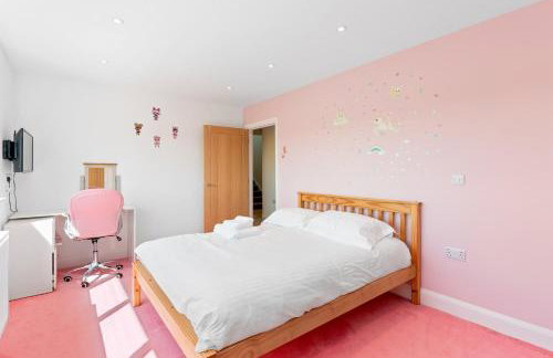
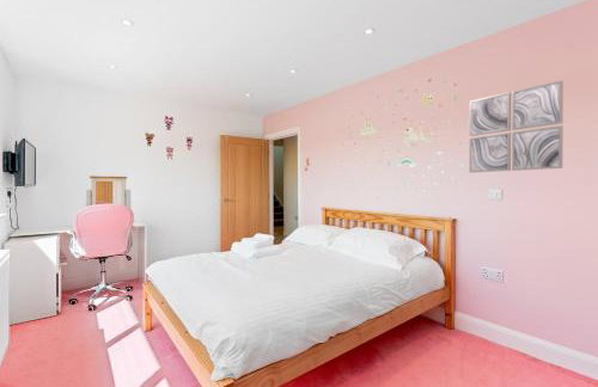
+ wall art (509, 130)
